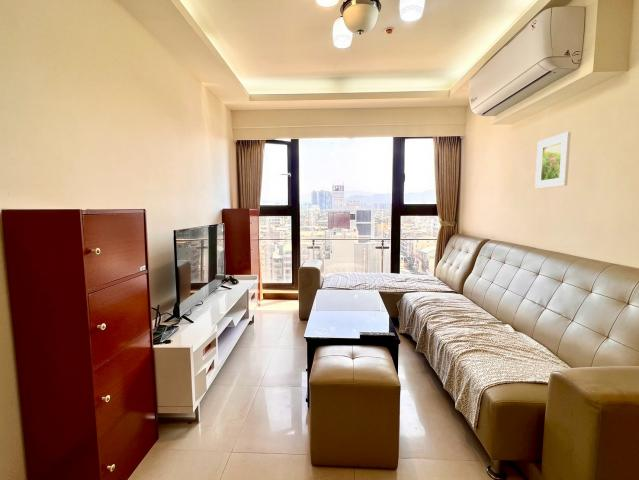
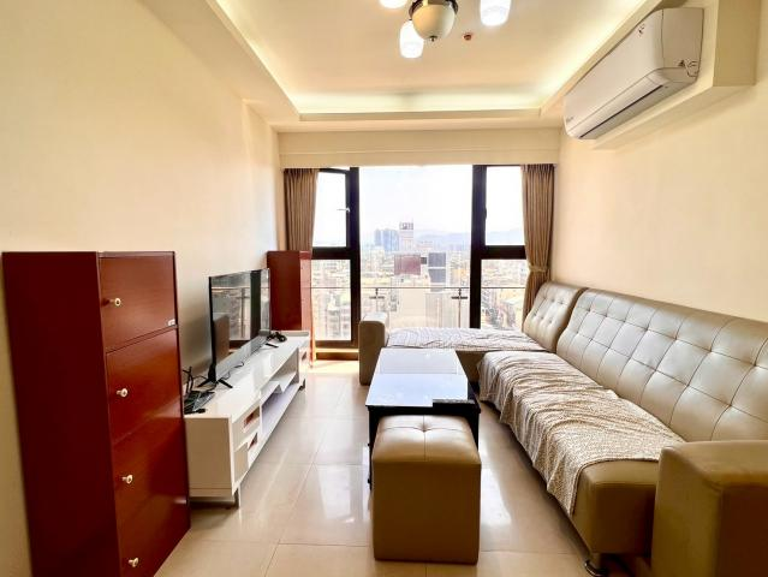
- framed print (551, 162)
